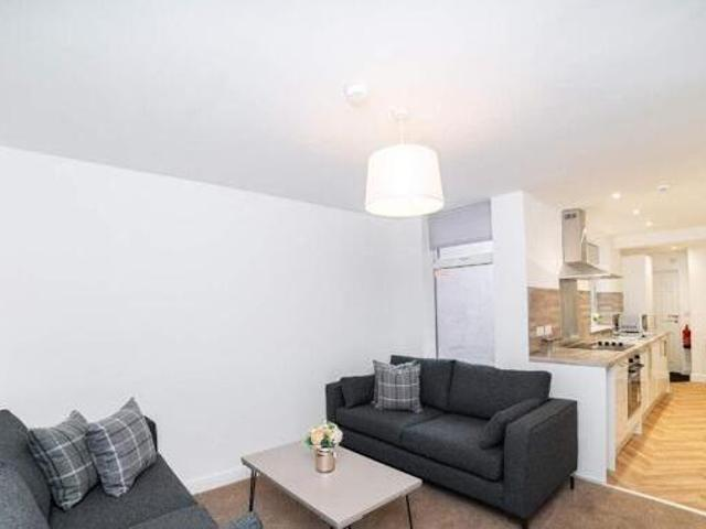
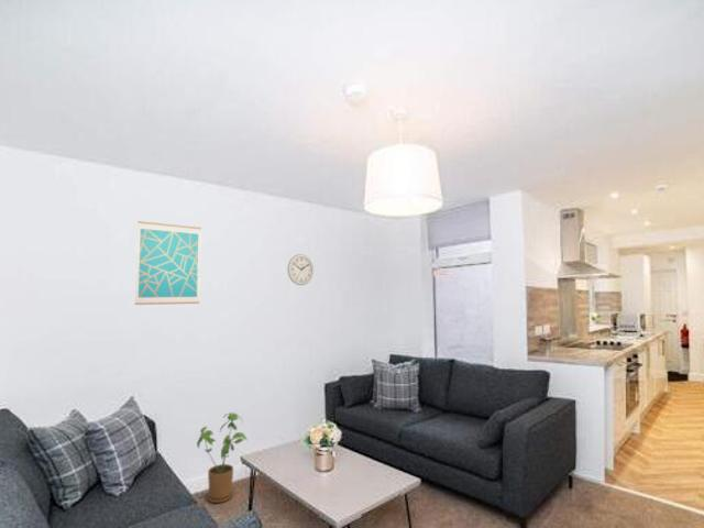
+ wall clock (300, 270)
+ wall art (169, 264)
+ house plant (224, 455)
